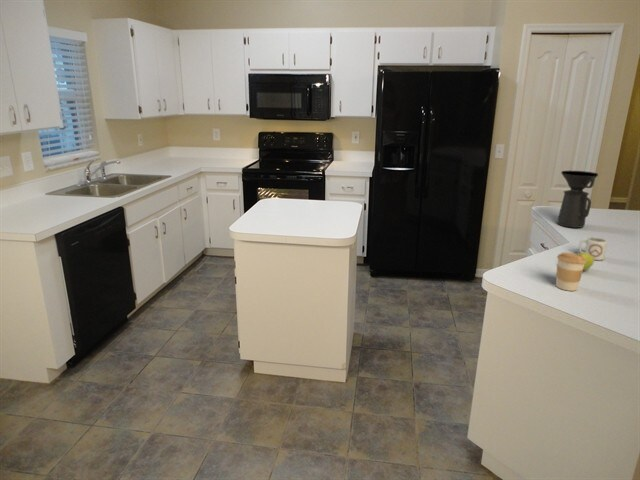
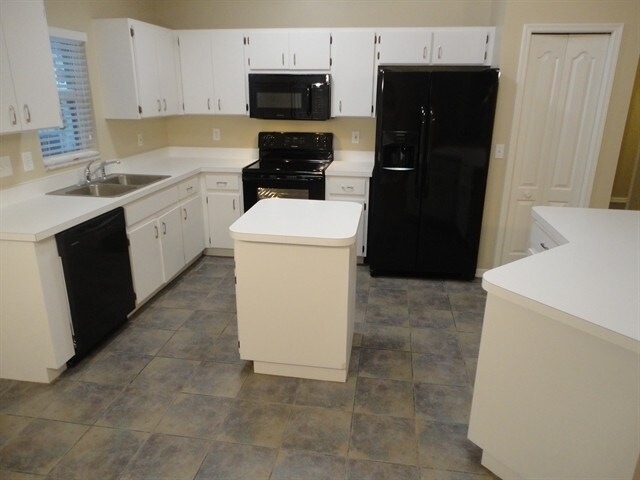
- coffee maker (575, 199)
- fruit (578, 254)
- coffee cup (569, 270)
- cup (592, 248)
